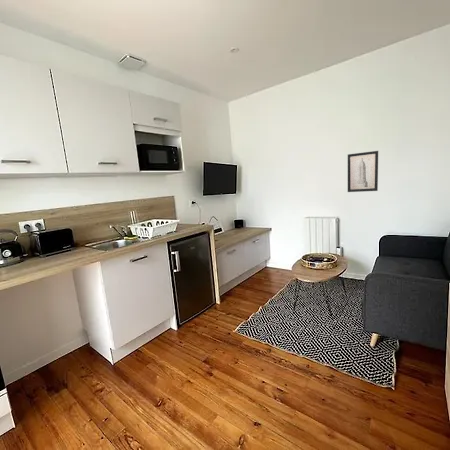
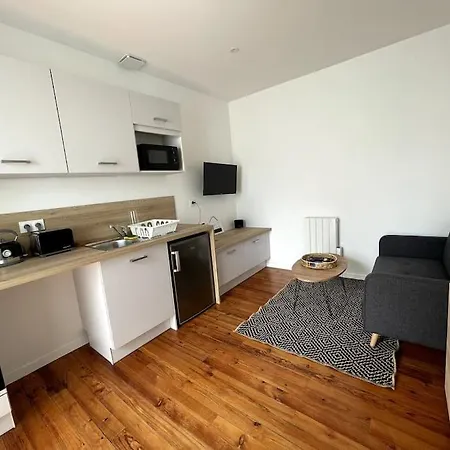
- wall art (362, 172)
